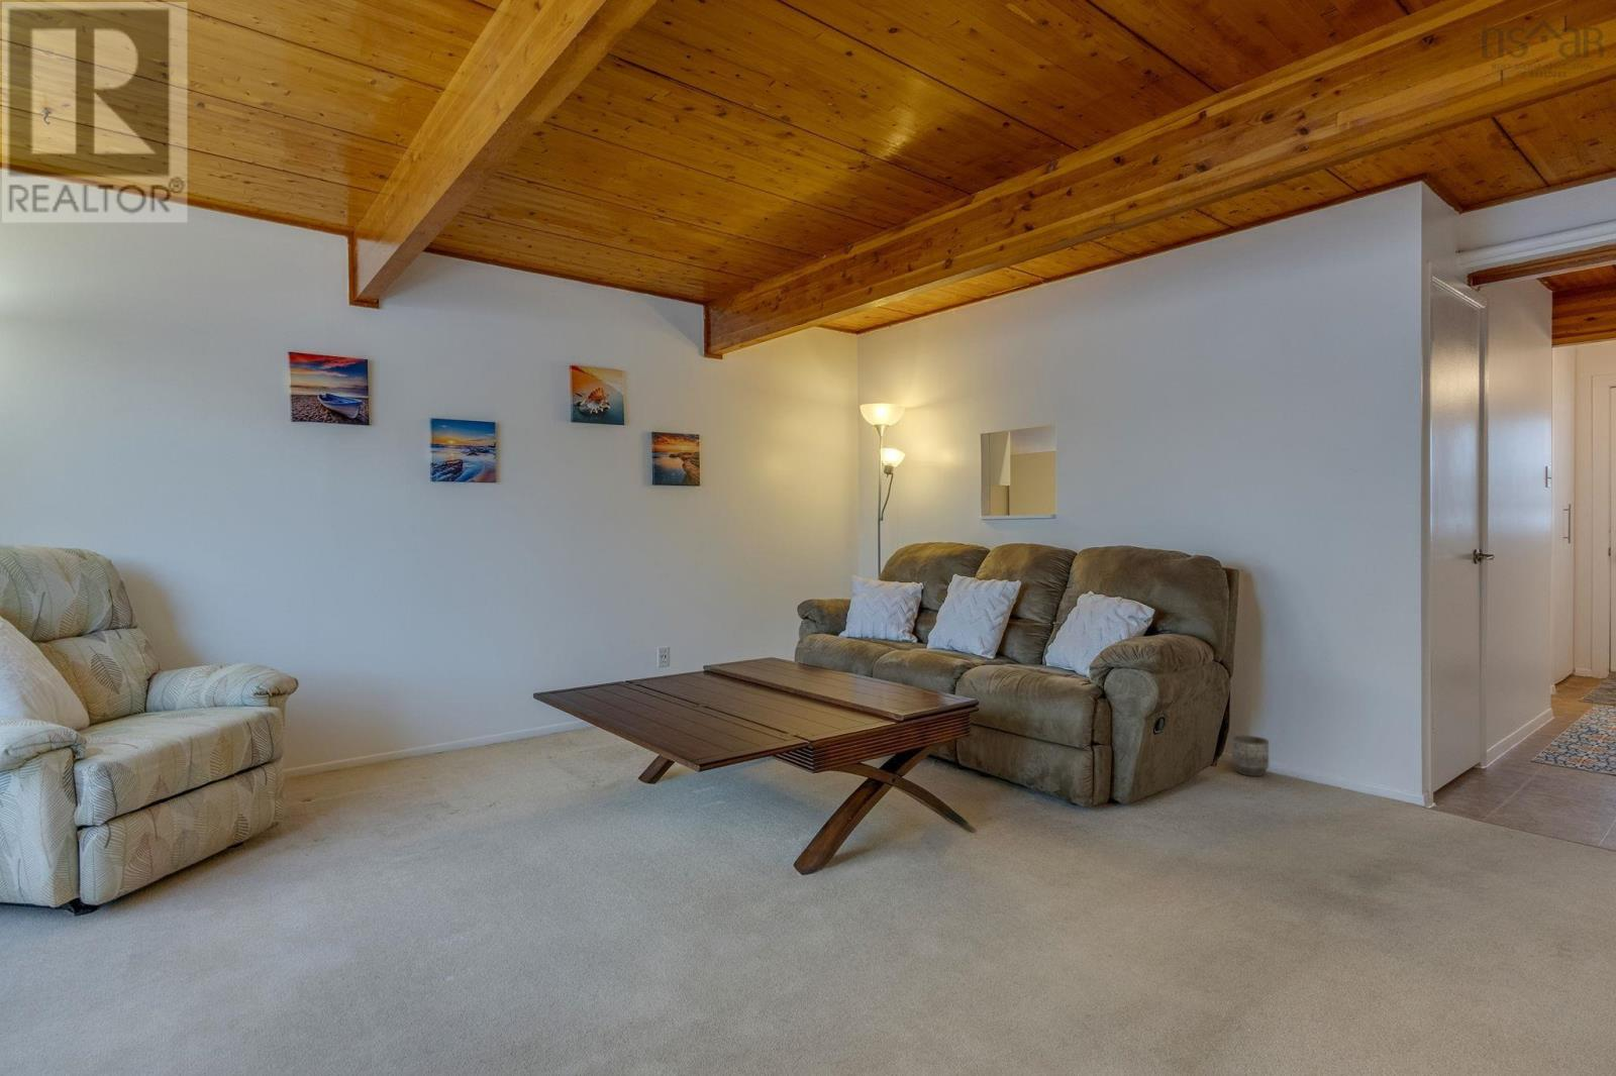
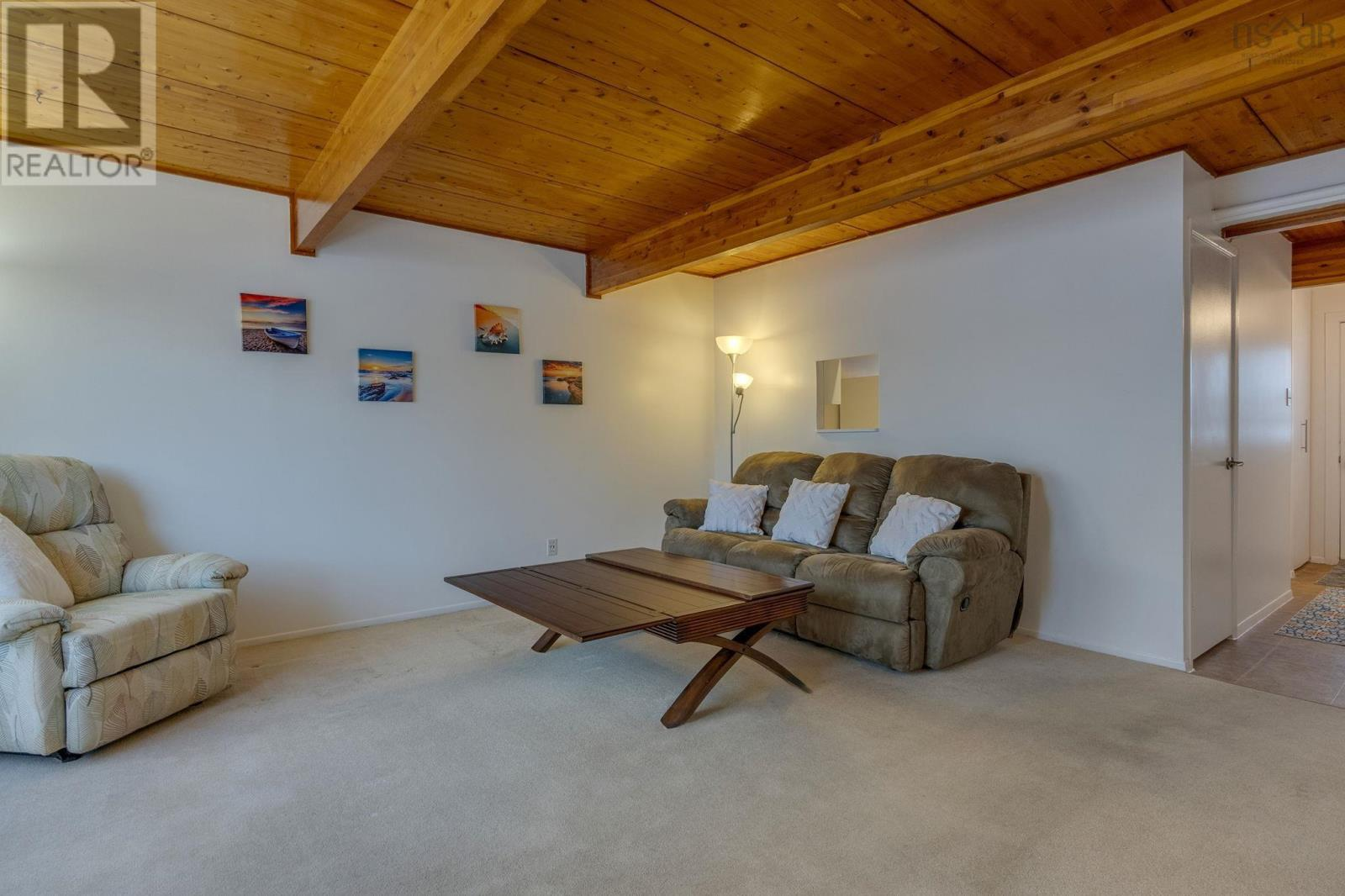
- planter (1250, 757)
